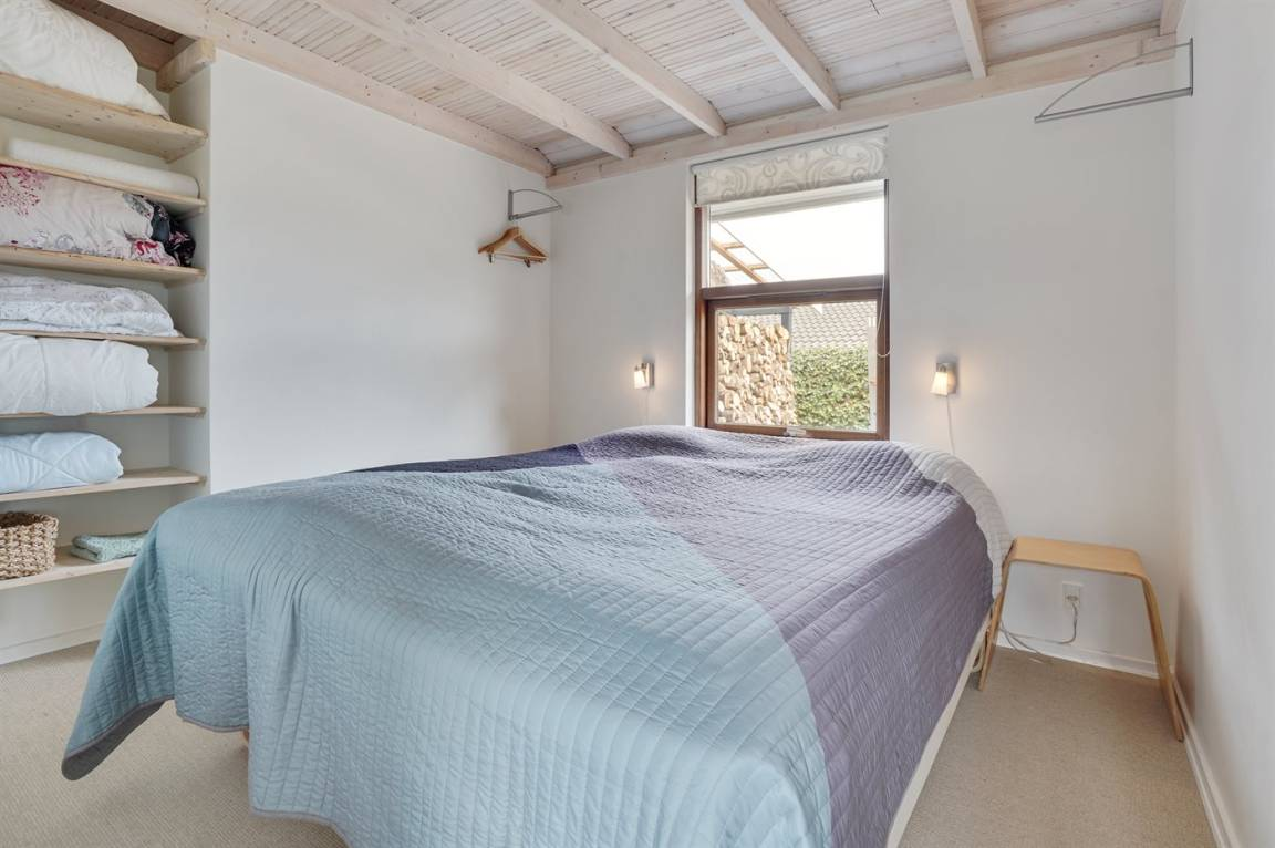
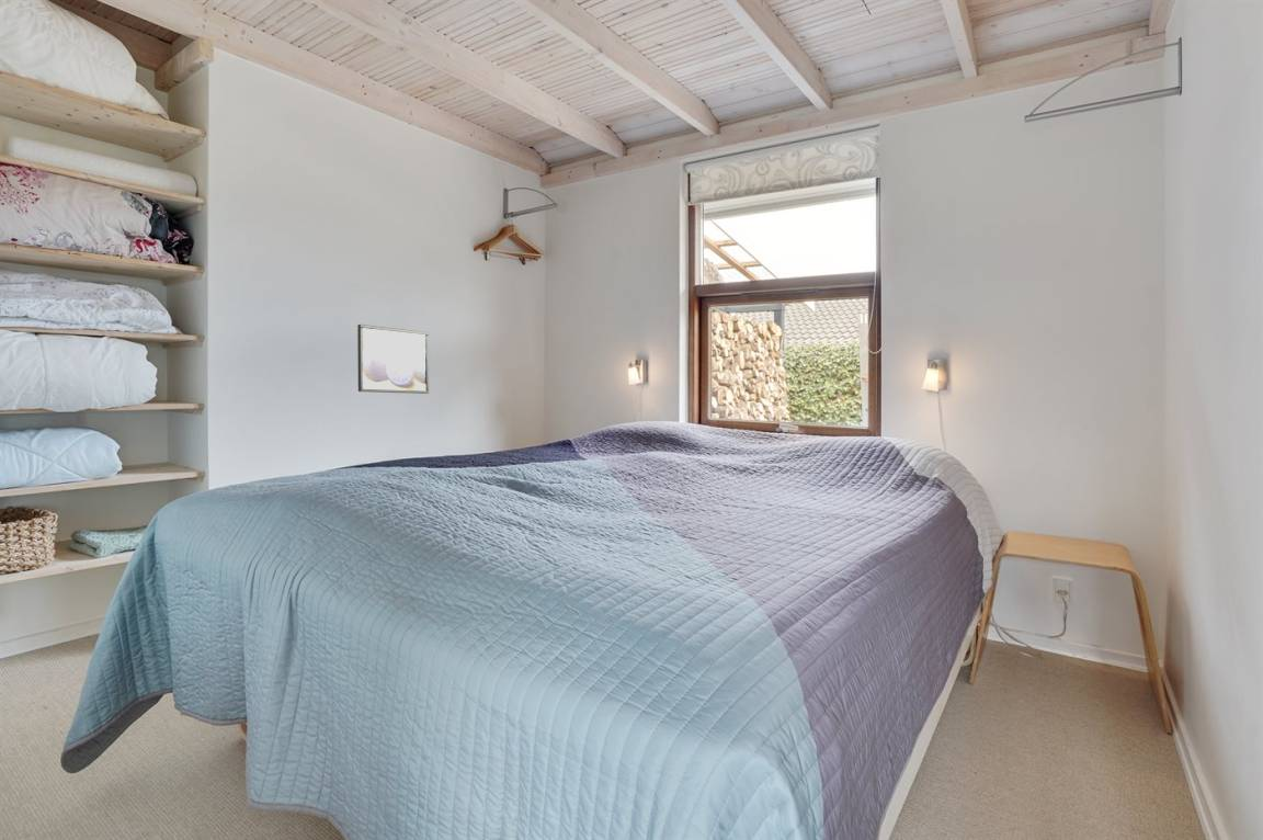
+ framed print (395, 360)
